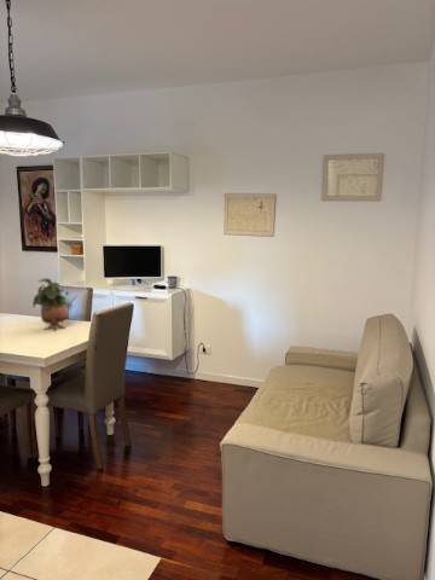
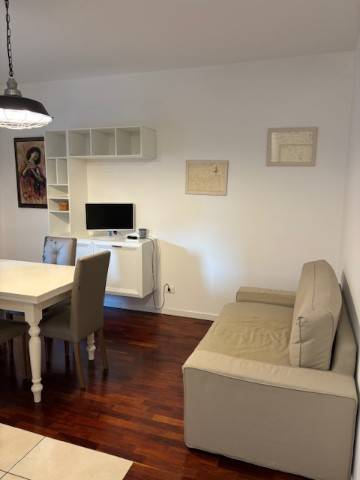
- potted plant (50, 303)
